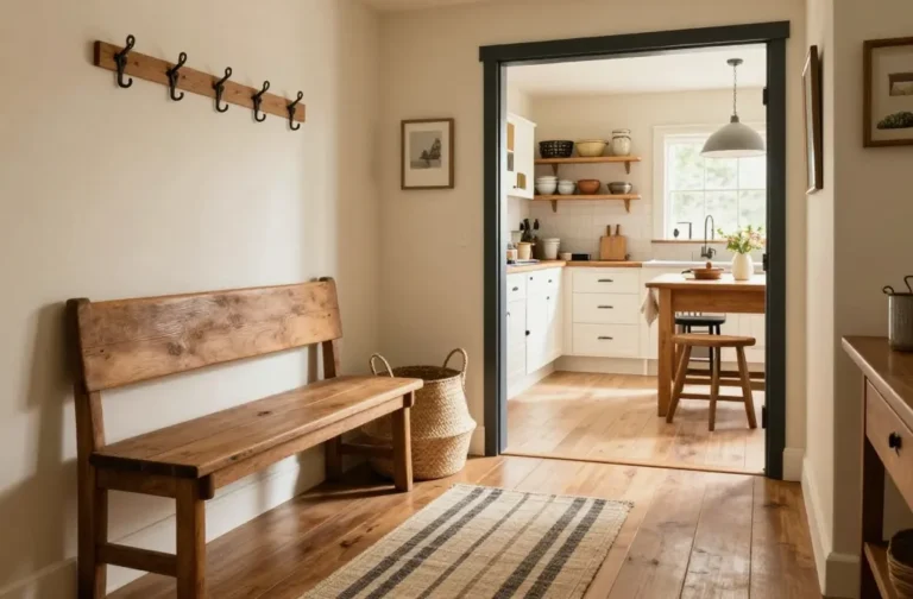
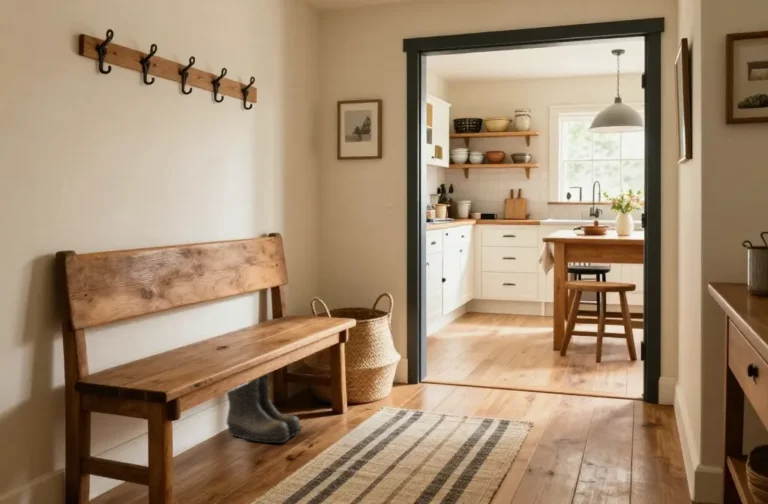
+ boots (262, 401)
